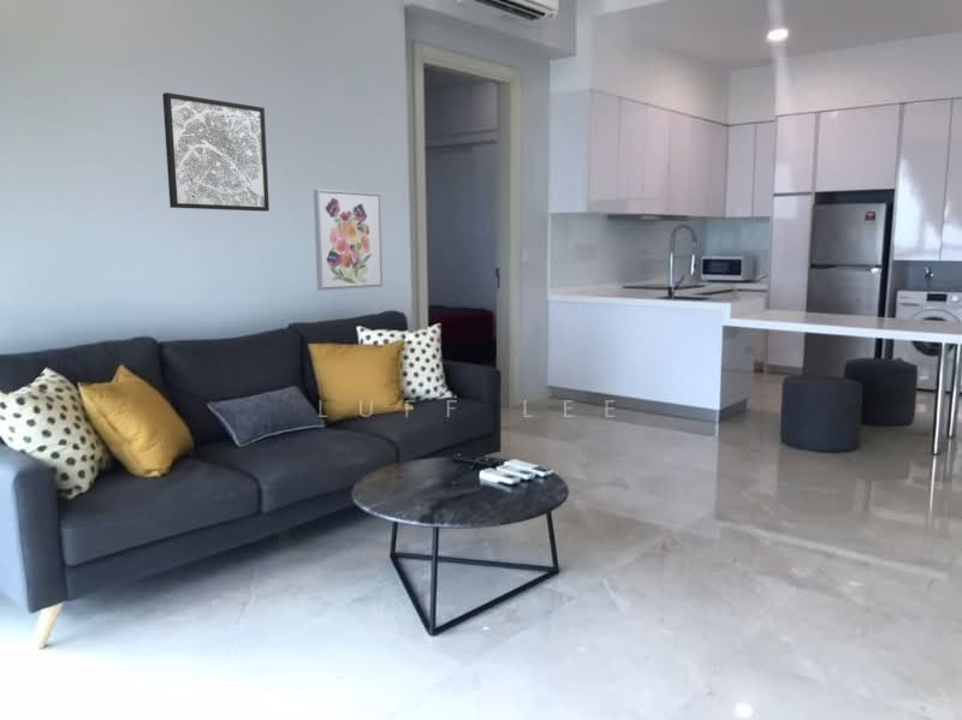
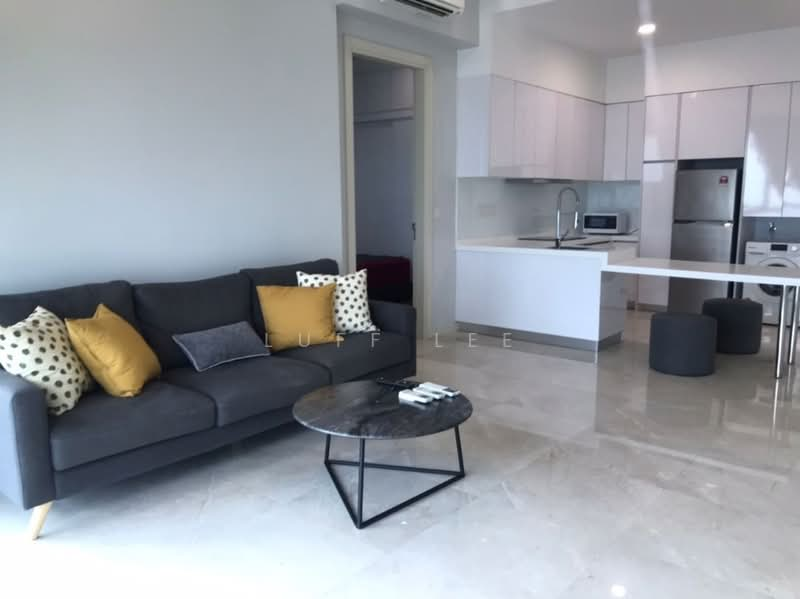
- wall art (219, 155)
- wall art (349, 240)
